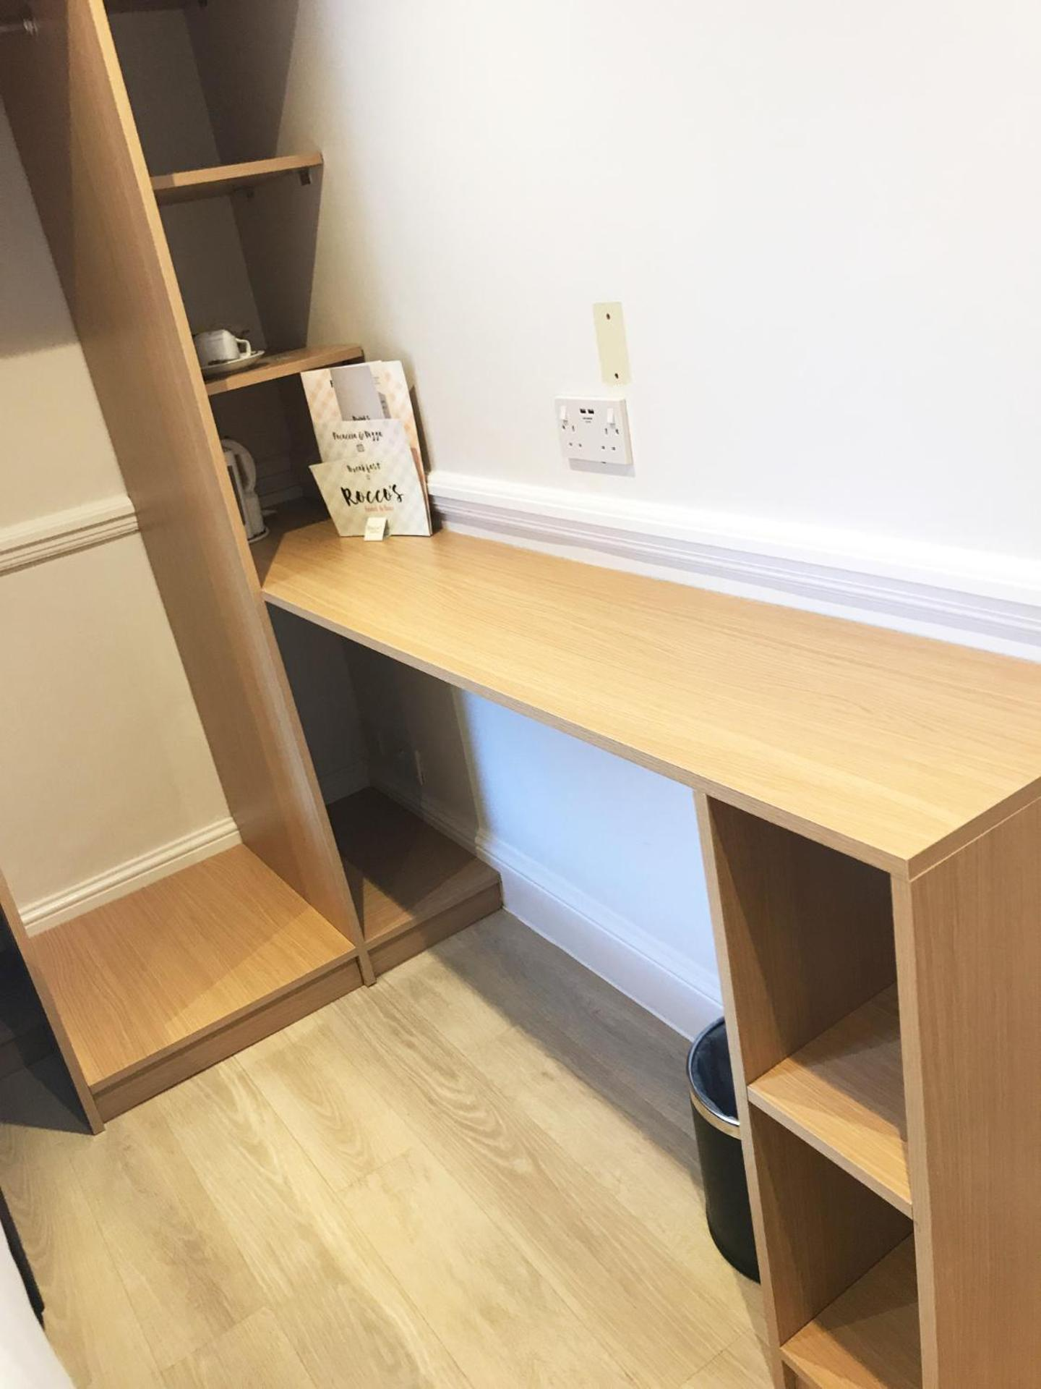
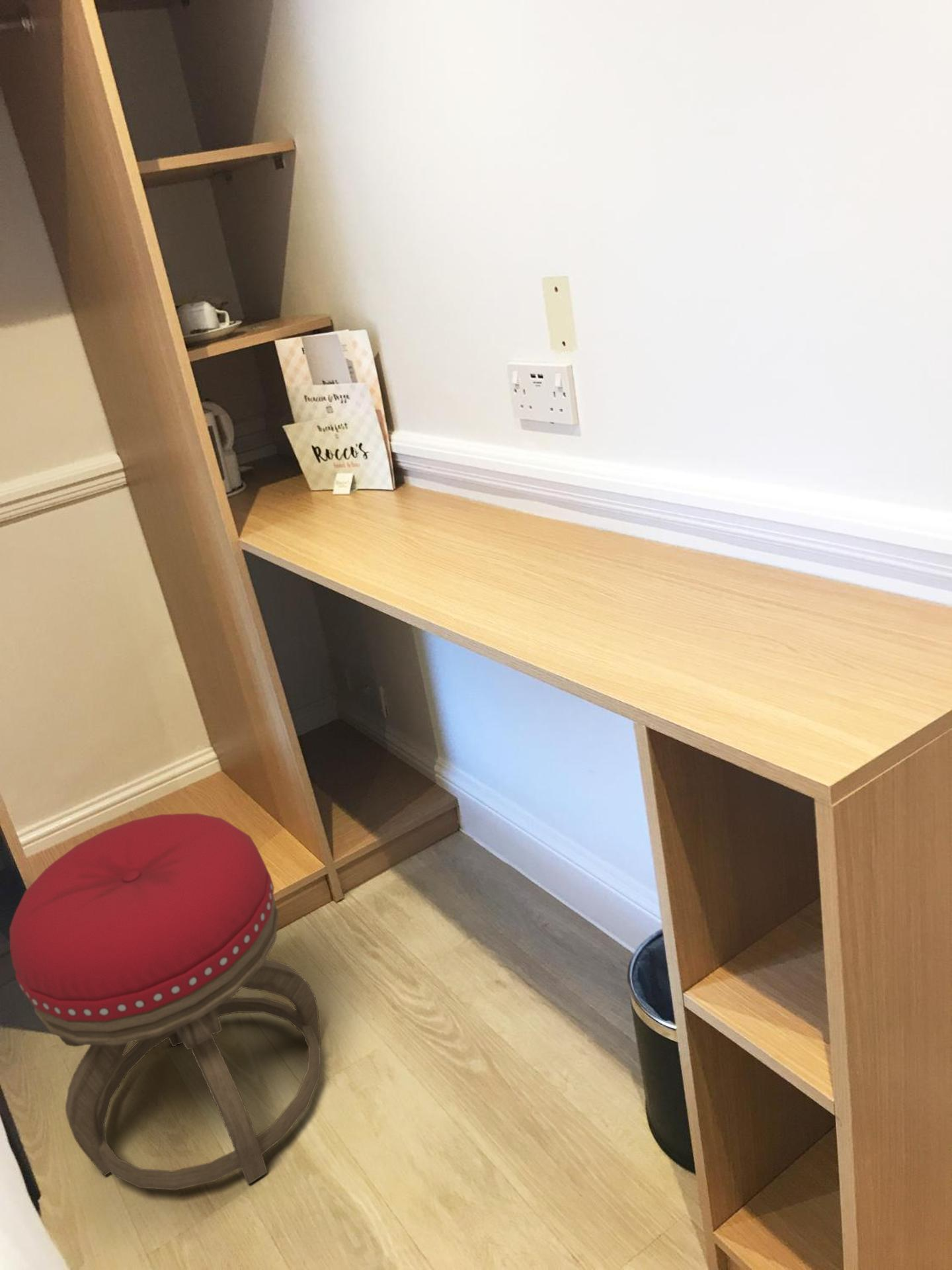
+ stool (174, 991)
